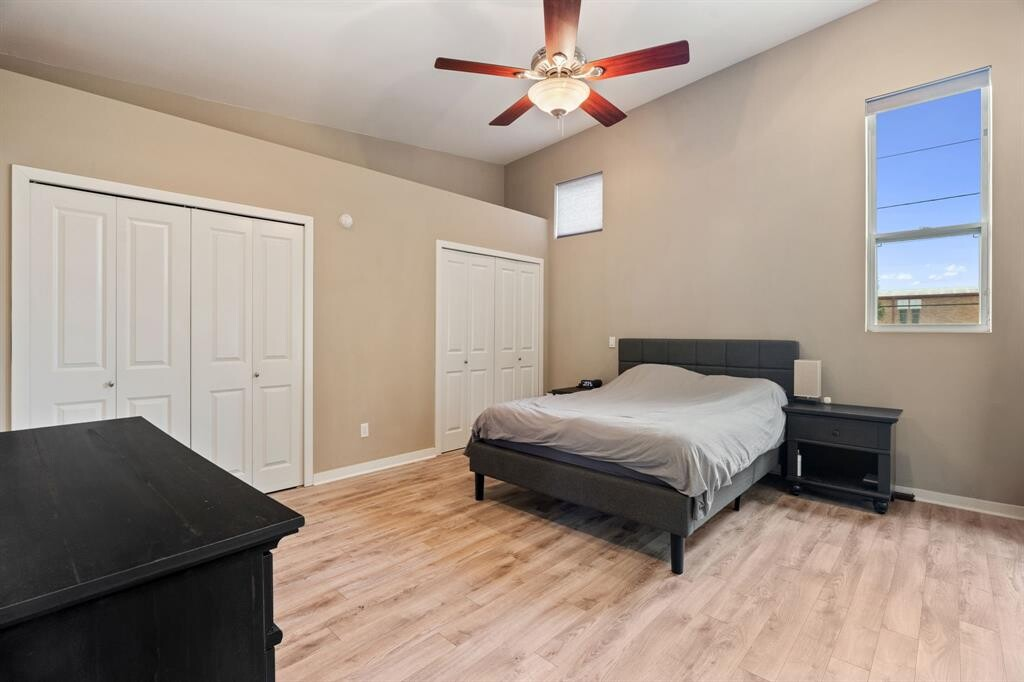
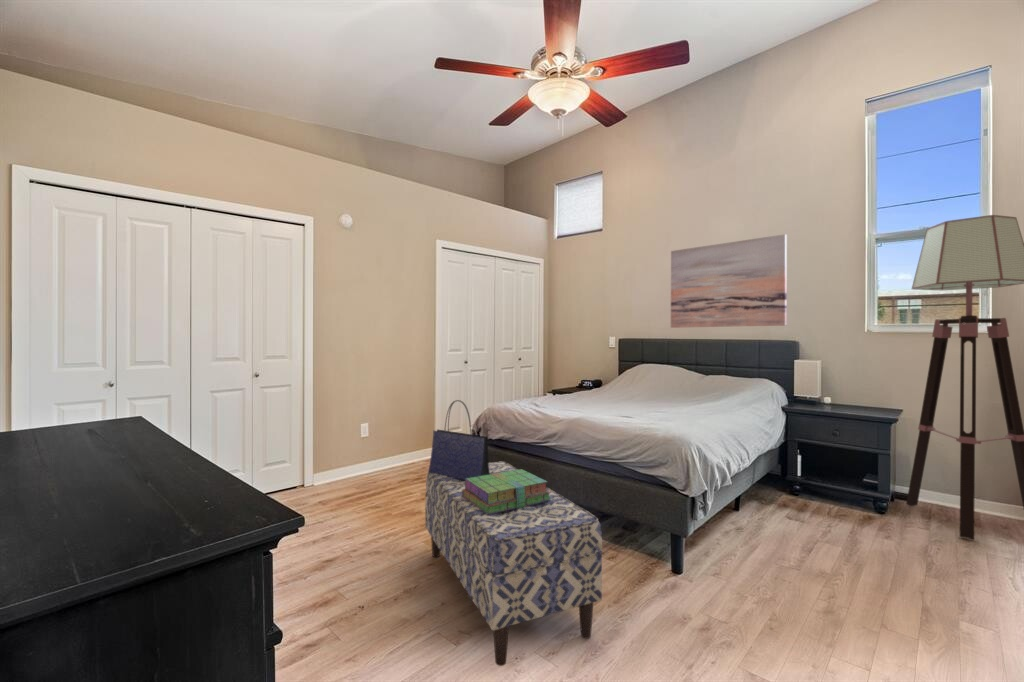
+ tote bag (461, 437)
+ floor lamp (972, 372)
+ wall art (723, 285)
+ stack of books (505, 488)
+ bench (499, 540)
